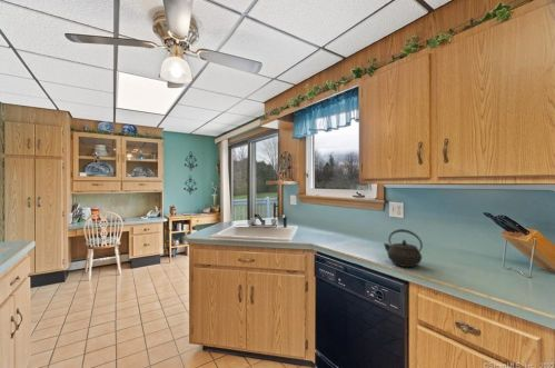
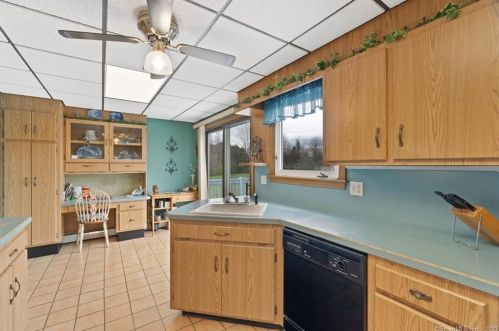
- kettle (402, 246)
